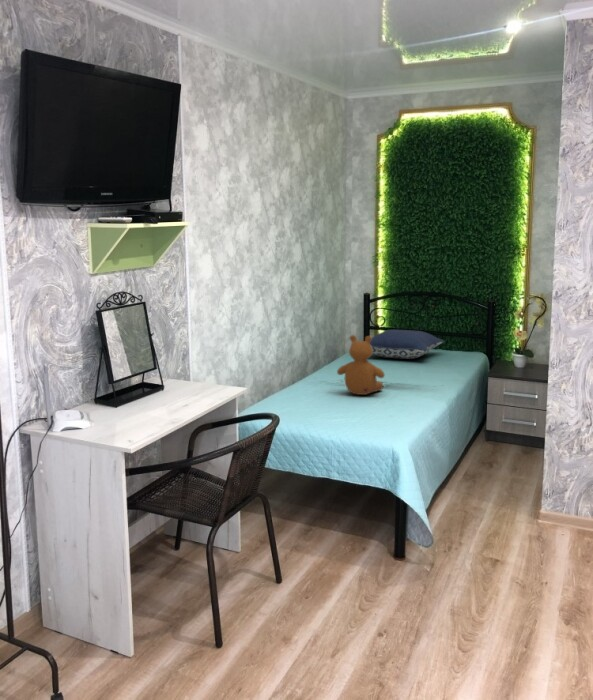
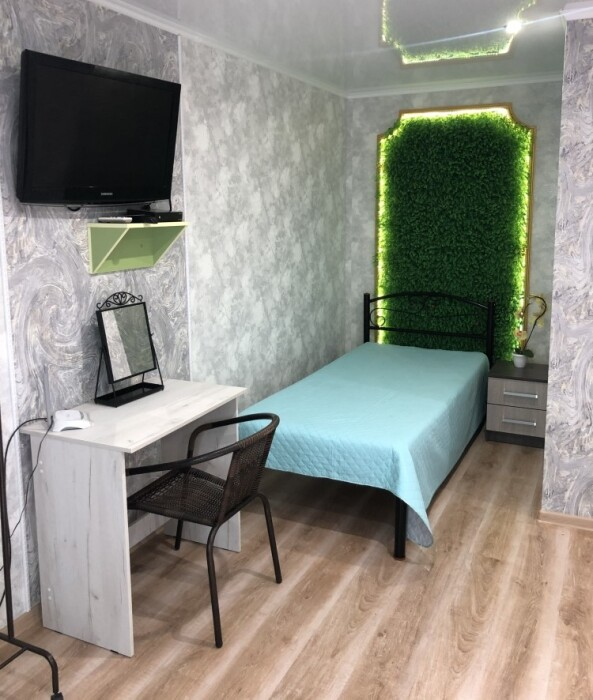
- pillow (401, 343)
- teddy bear (363, 363)
